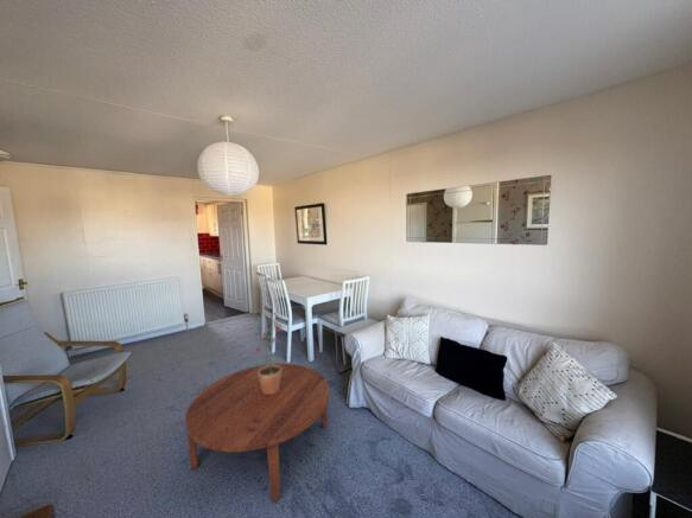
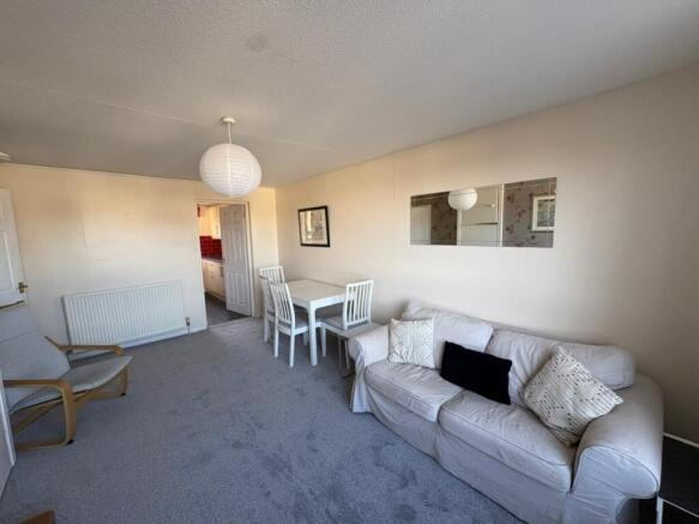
- potted plant (266, 357)
- coffee table (264, 420)
